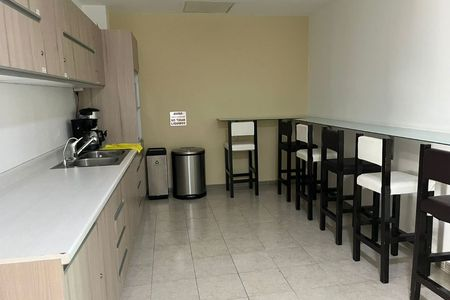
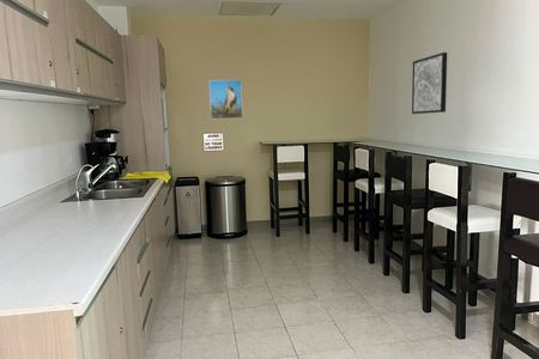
+ wall art (428, 85)
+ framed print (225, 99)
